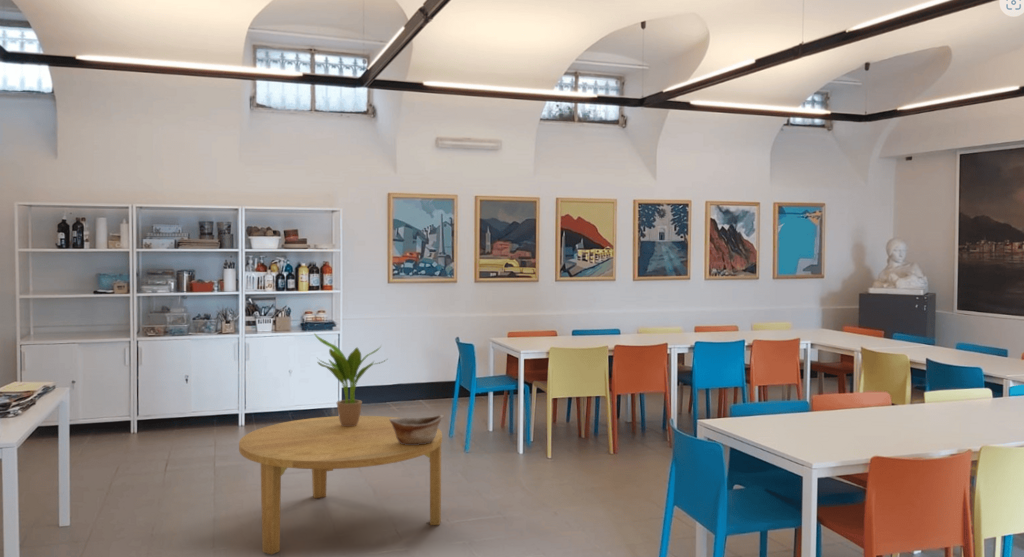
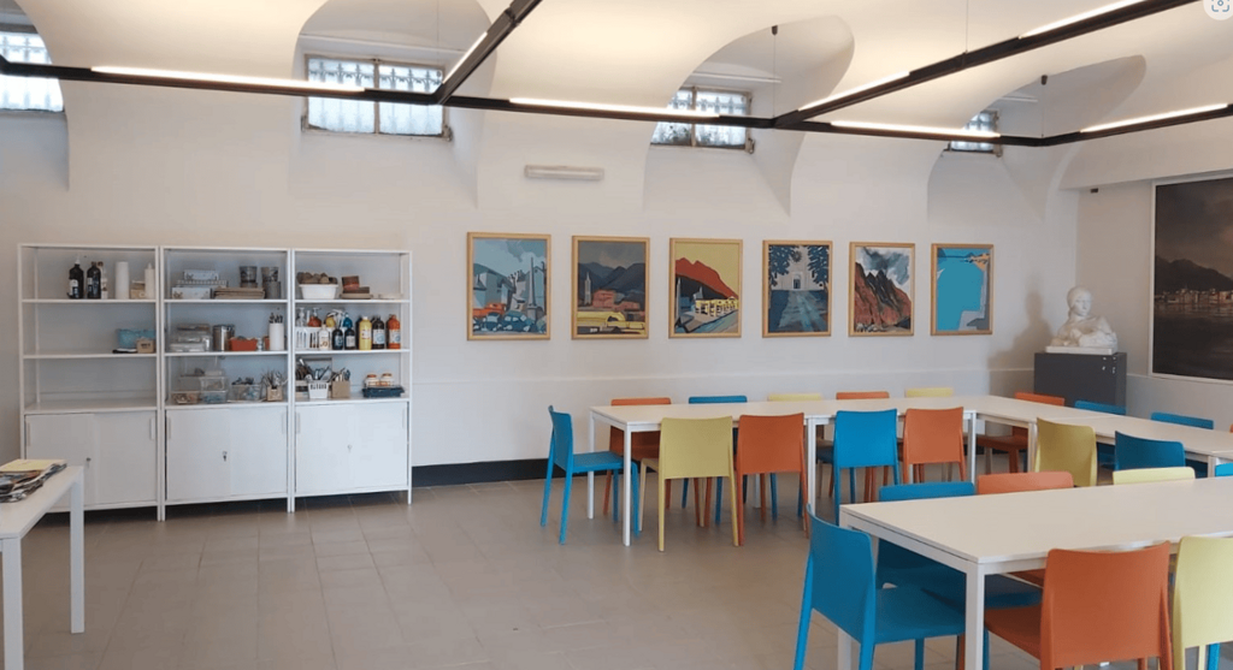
- ceramic bowl (416, 429)
- potted plant (345, 379)
- dining table (343, 468)
